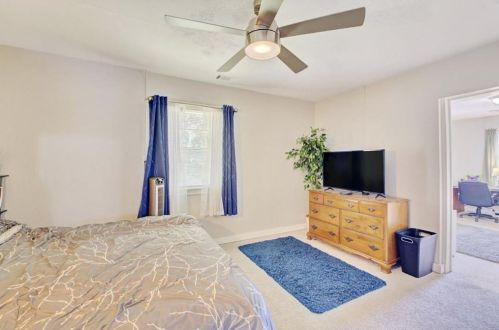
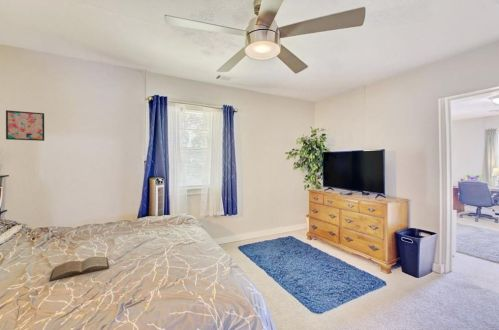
+ book (81, 266)
+ wall art (25, 126)
